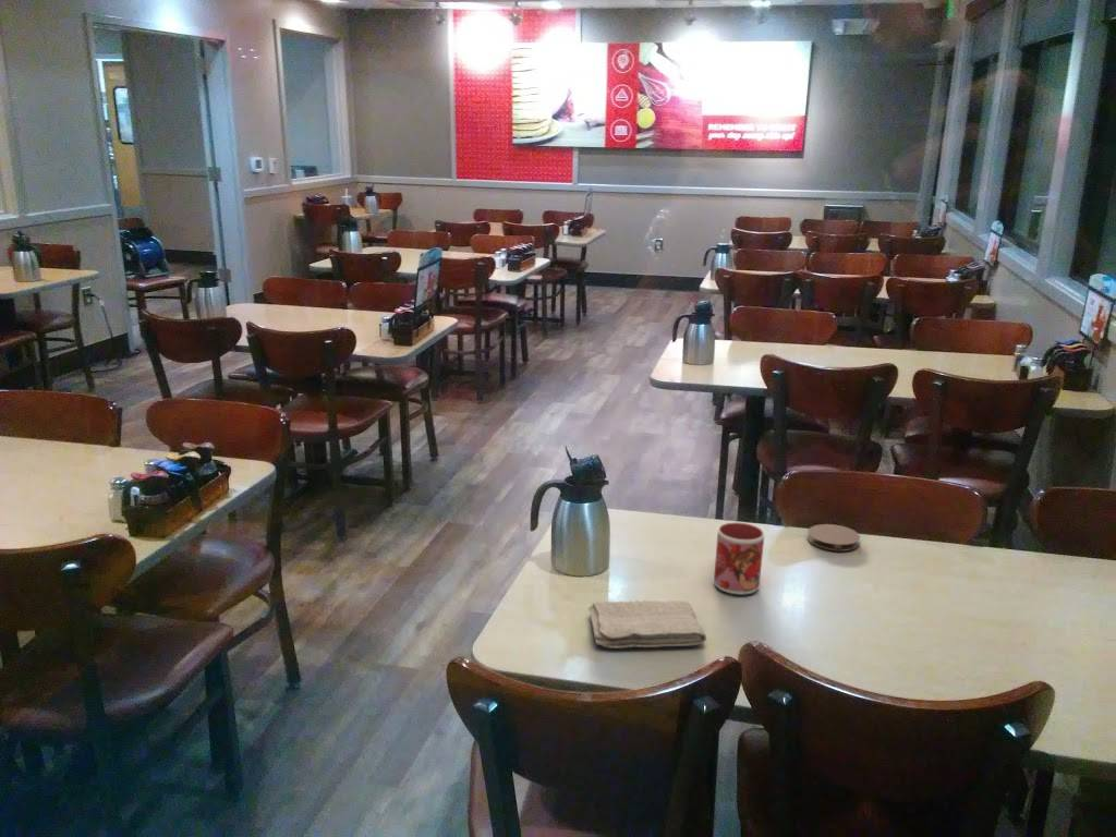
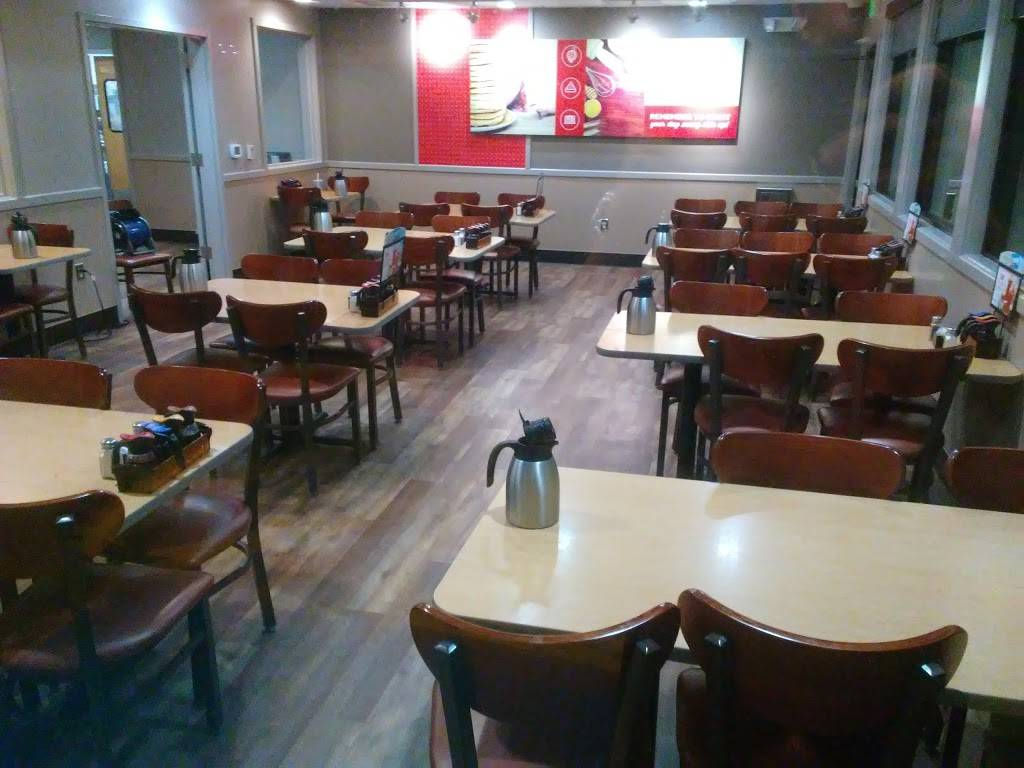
- coaster (833, 536)
- mug (736, 553)
- washcloth (644, 621)
